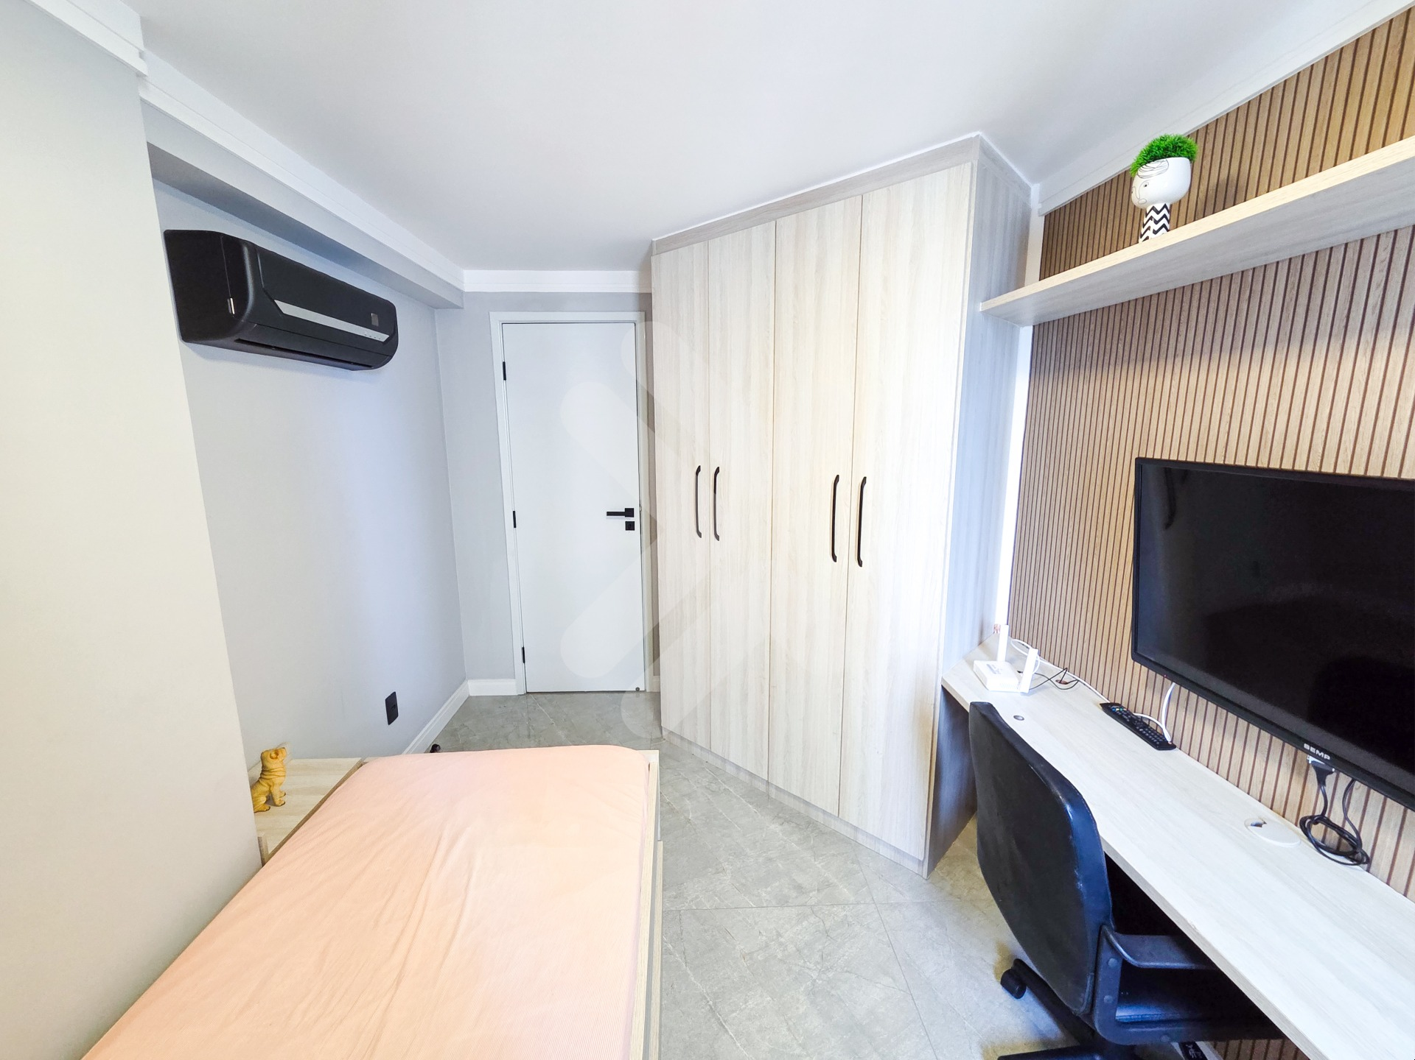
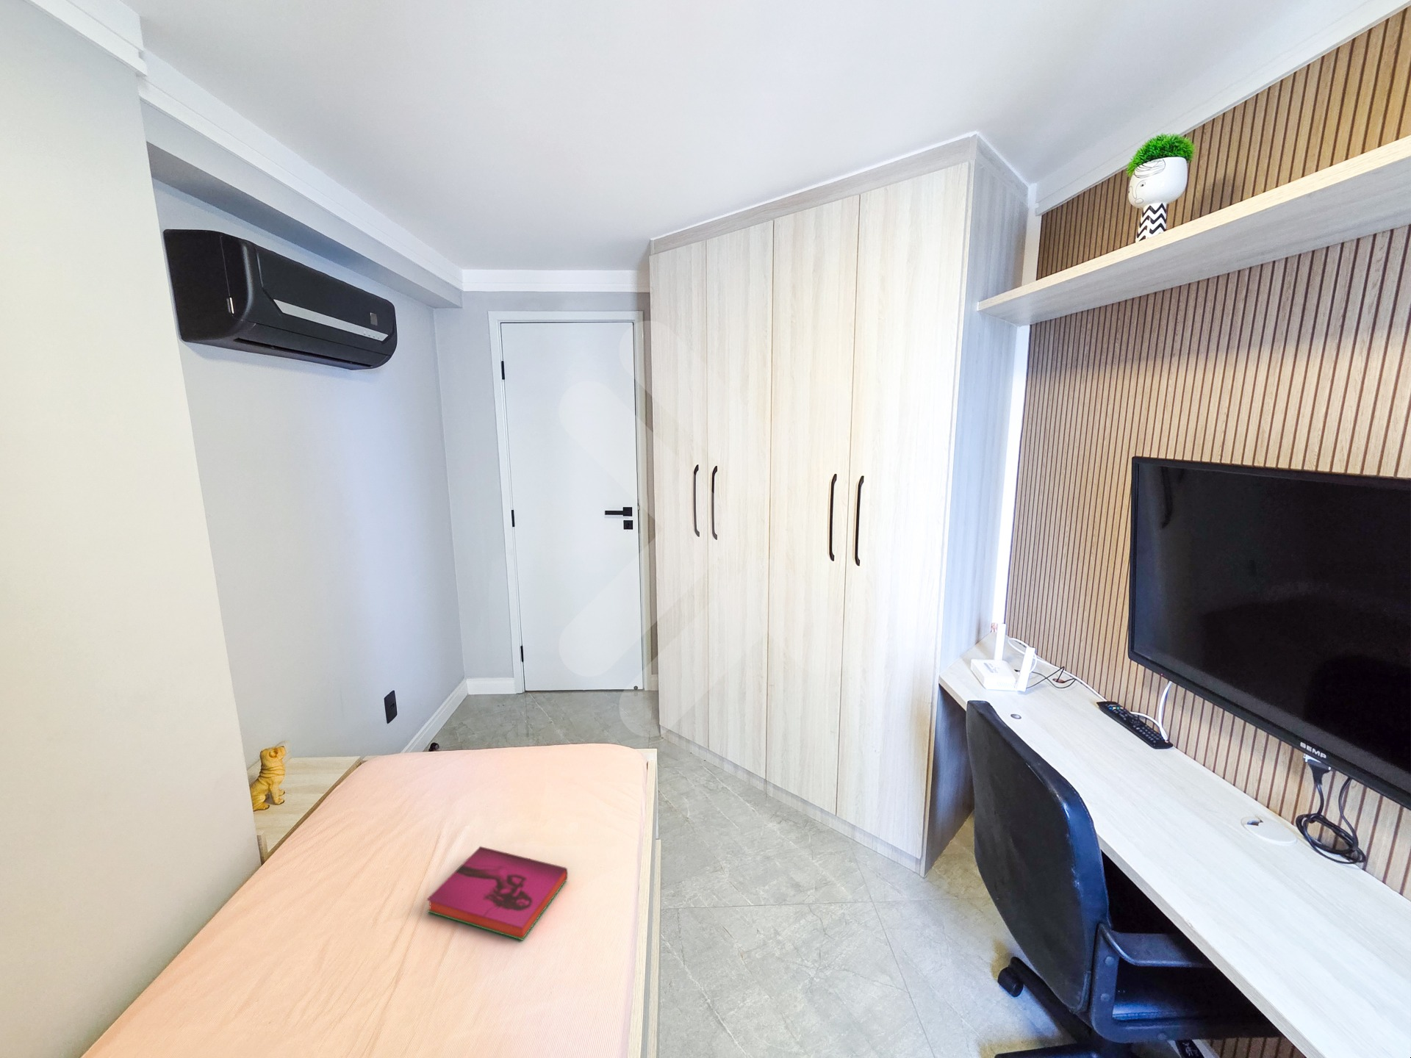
+ hardback book (500, 888)
